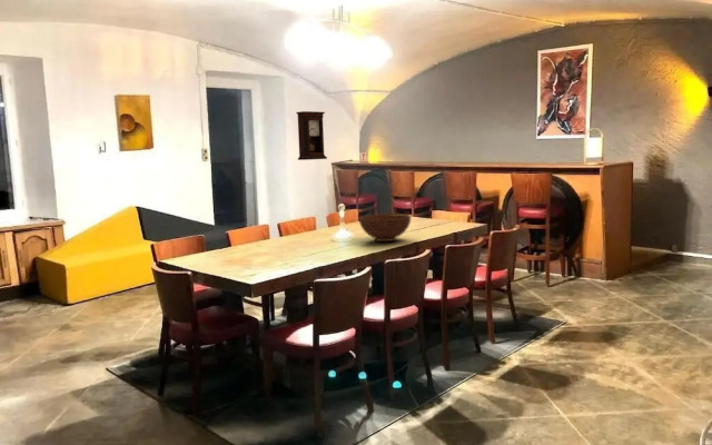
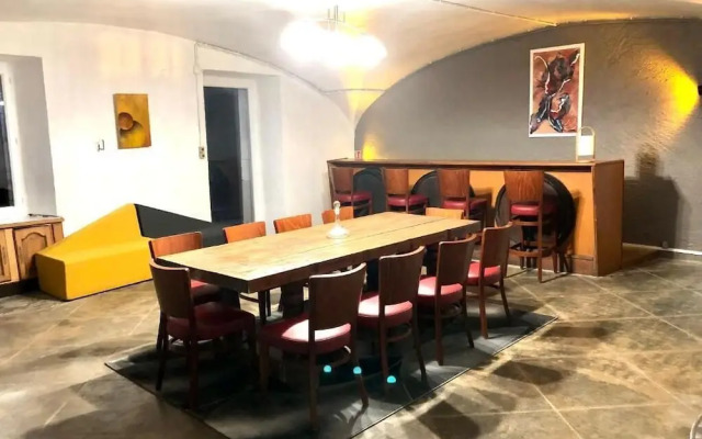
- fruit bowl (385, 228)
- pendulum clock (313, 136)
